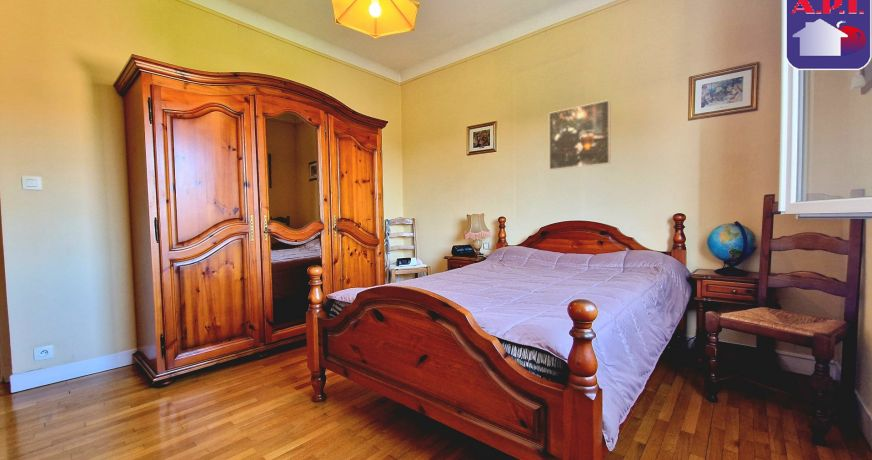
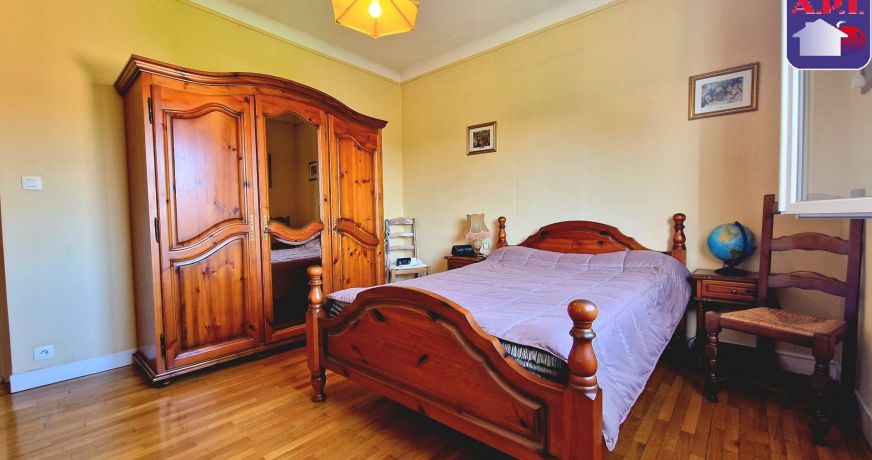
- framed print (578, 137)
